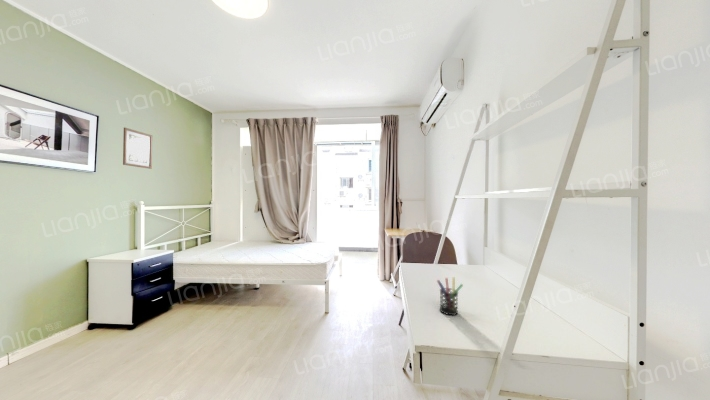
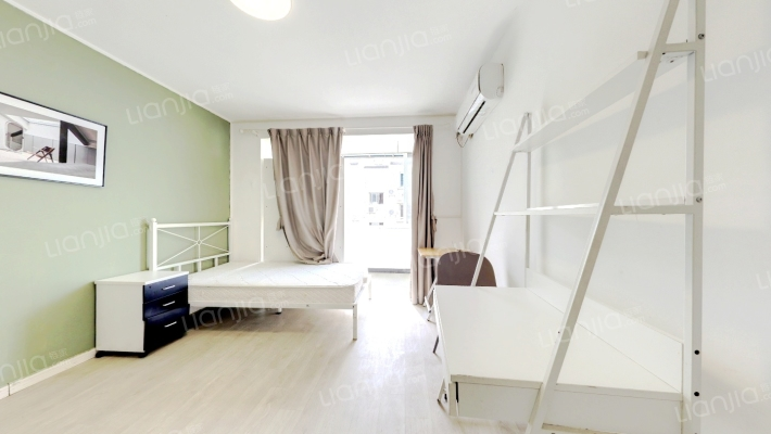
- pen holder (450, 294)
- wall art (138, 149)
